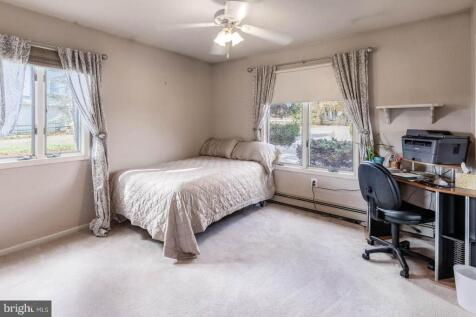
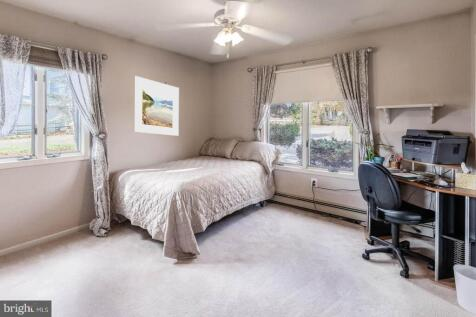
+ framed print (158, 108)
